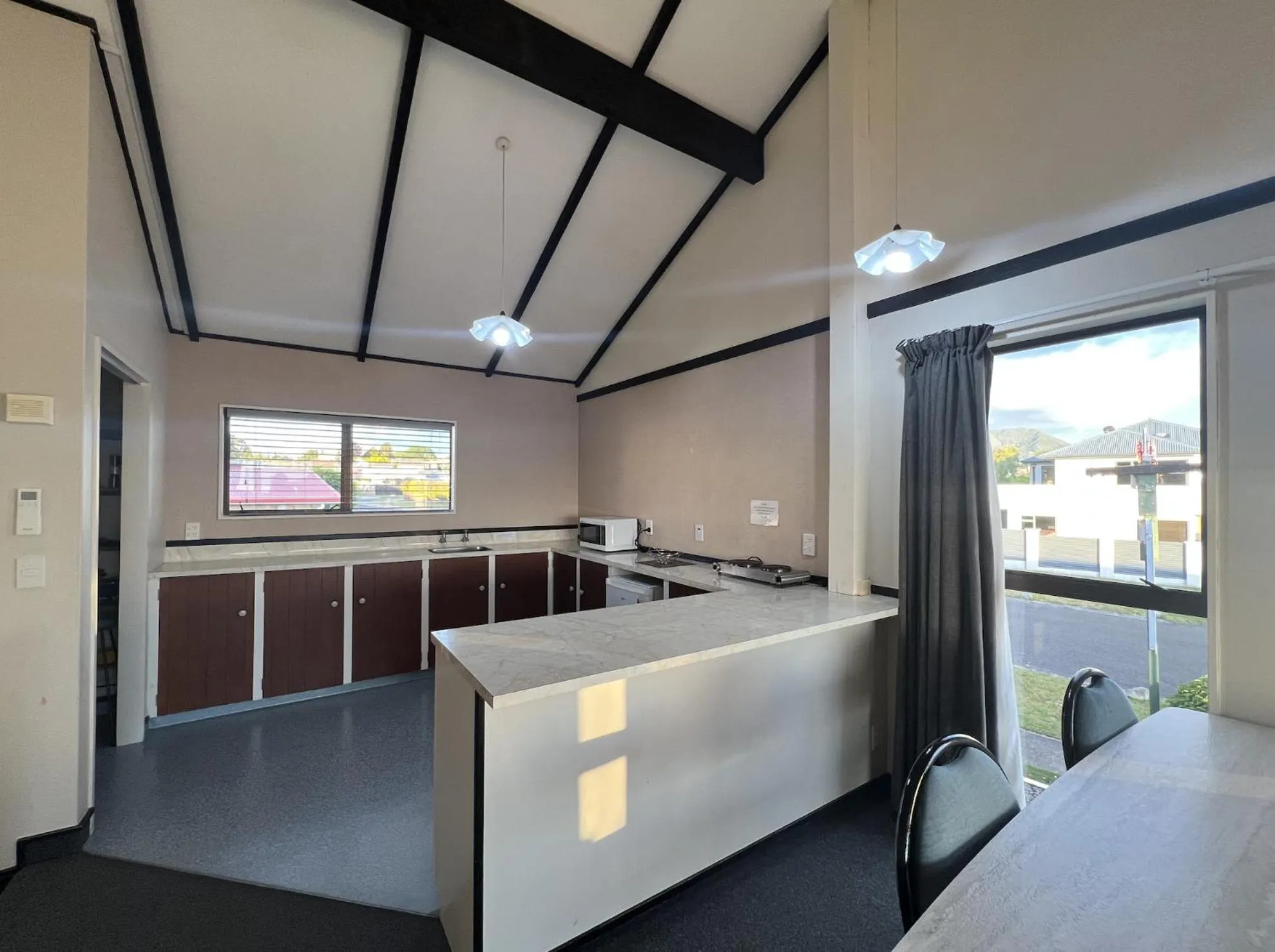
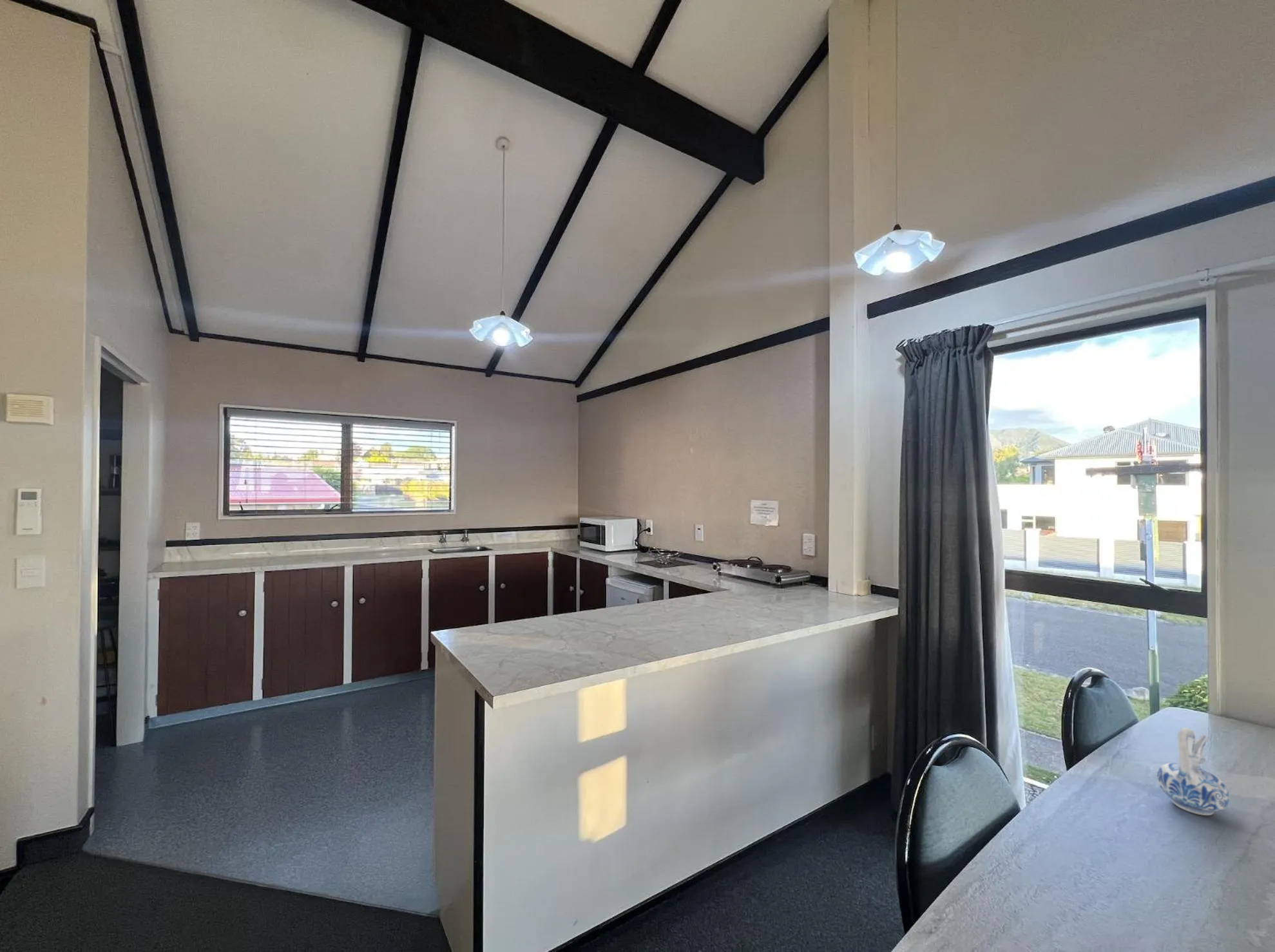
+ ceramic pitcher (1191, 766)
